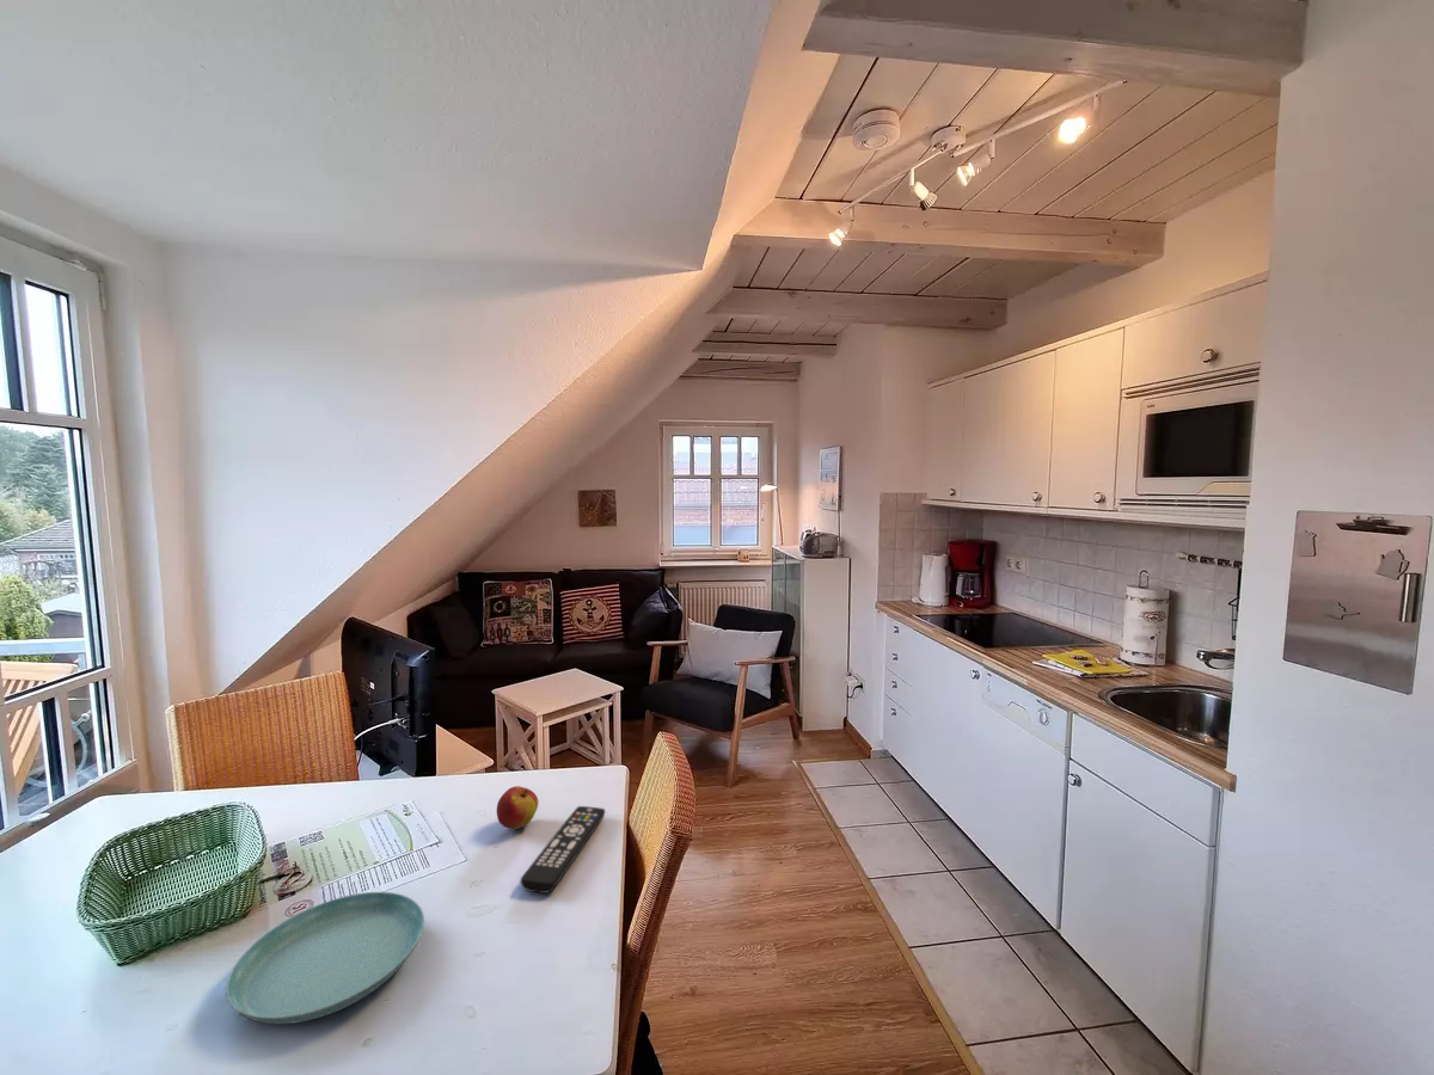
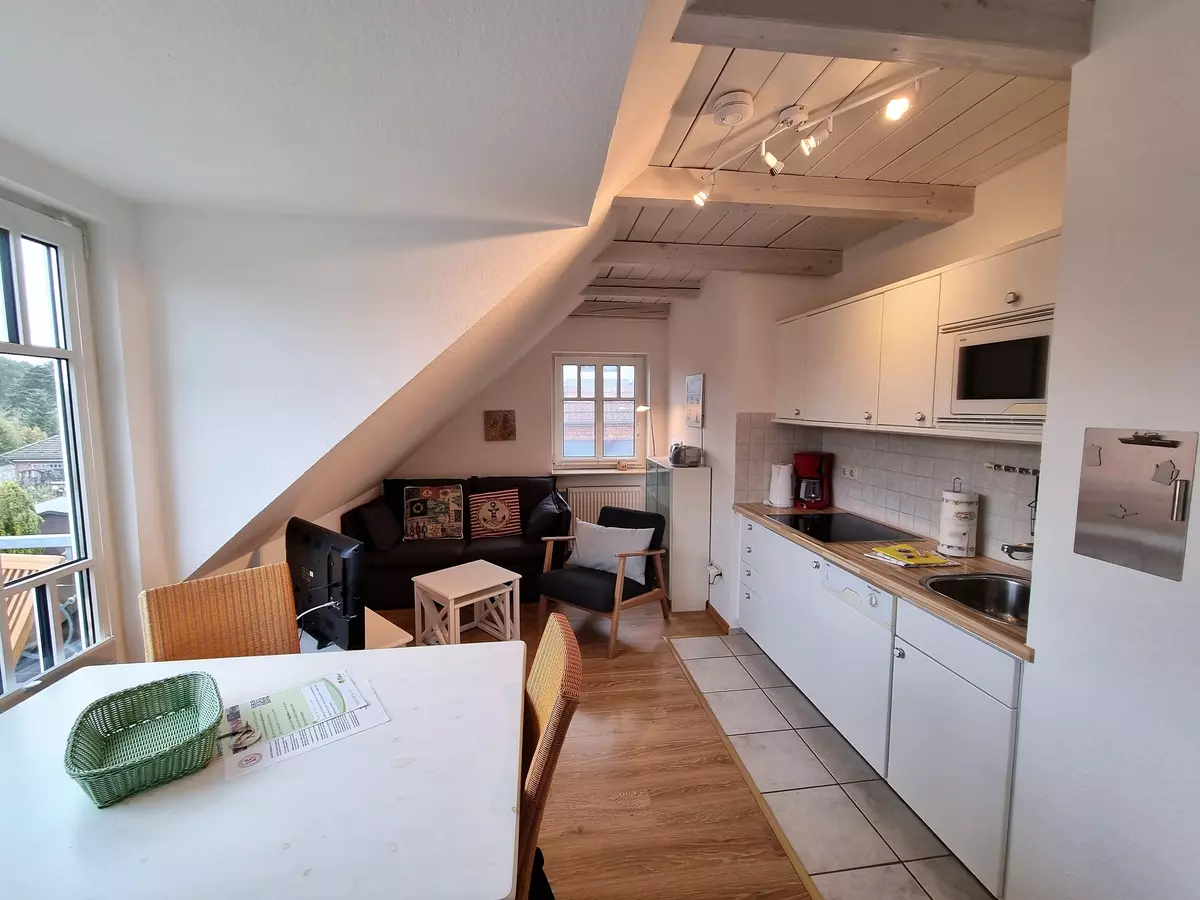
- apple (517, 806)
- saucer (332, 954)
- remote control (566, 844)
